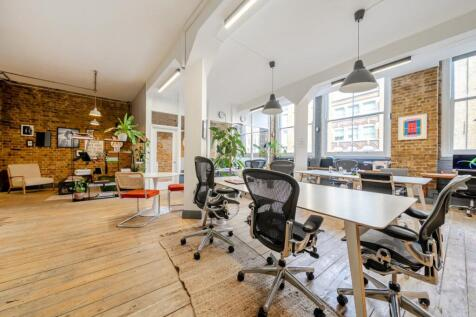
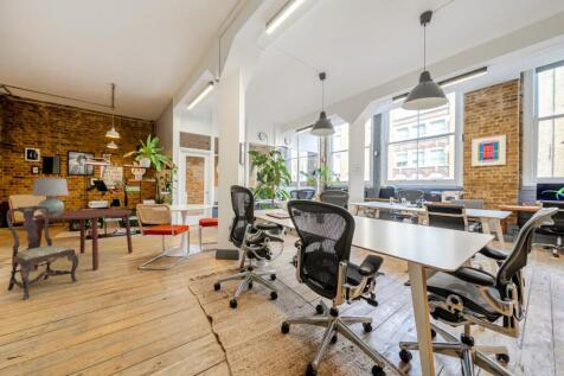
+ dining table (84, 236)
+ dining chair (38, 247)
+ lamp (51, 196)
